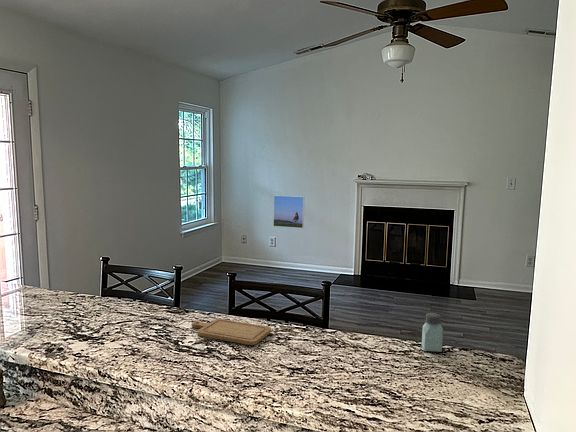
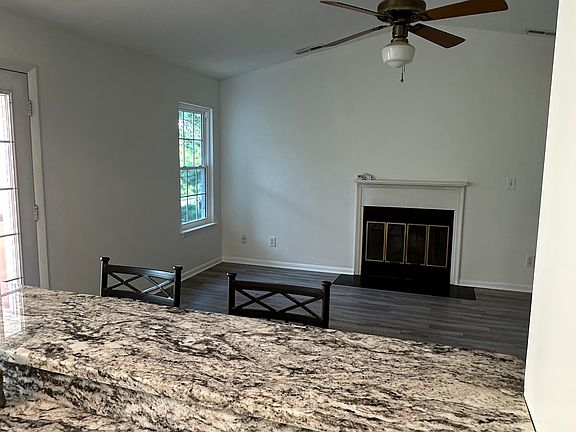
- chopping board (227, 329)
- saltshaker (432, 331)
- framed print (288, 211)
